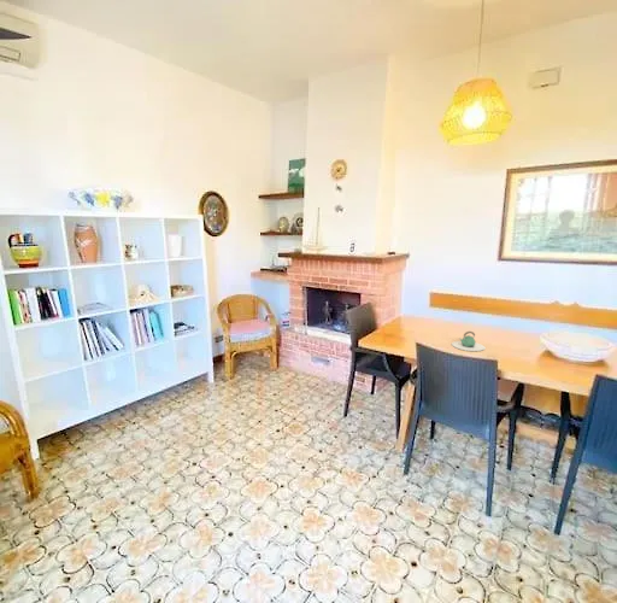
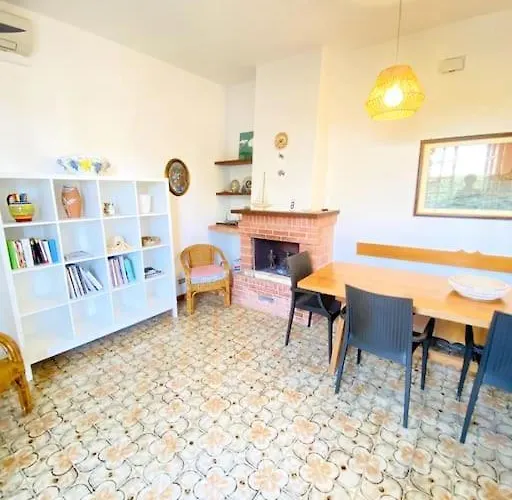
- teapot (469, 338)
